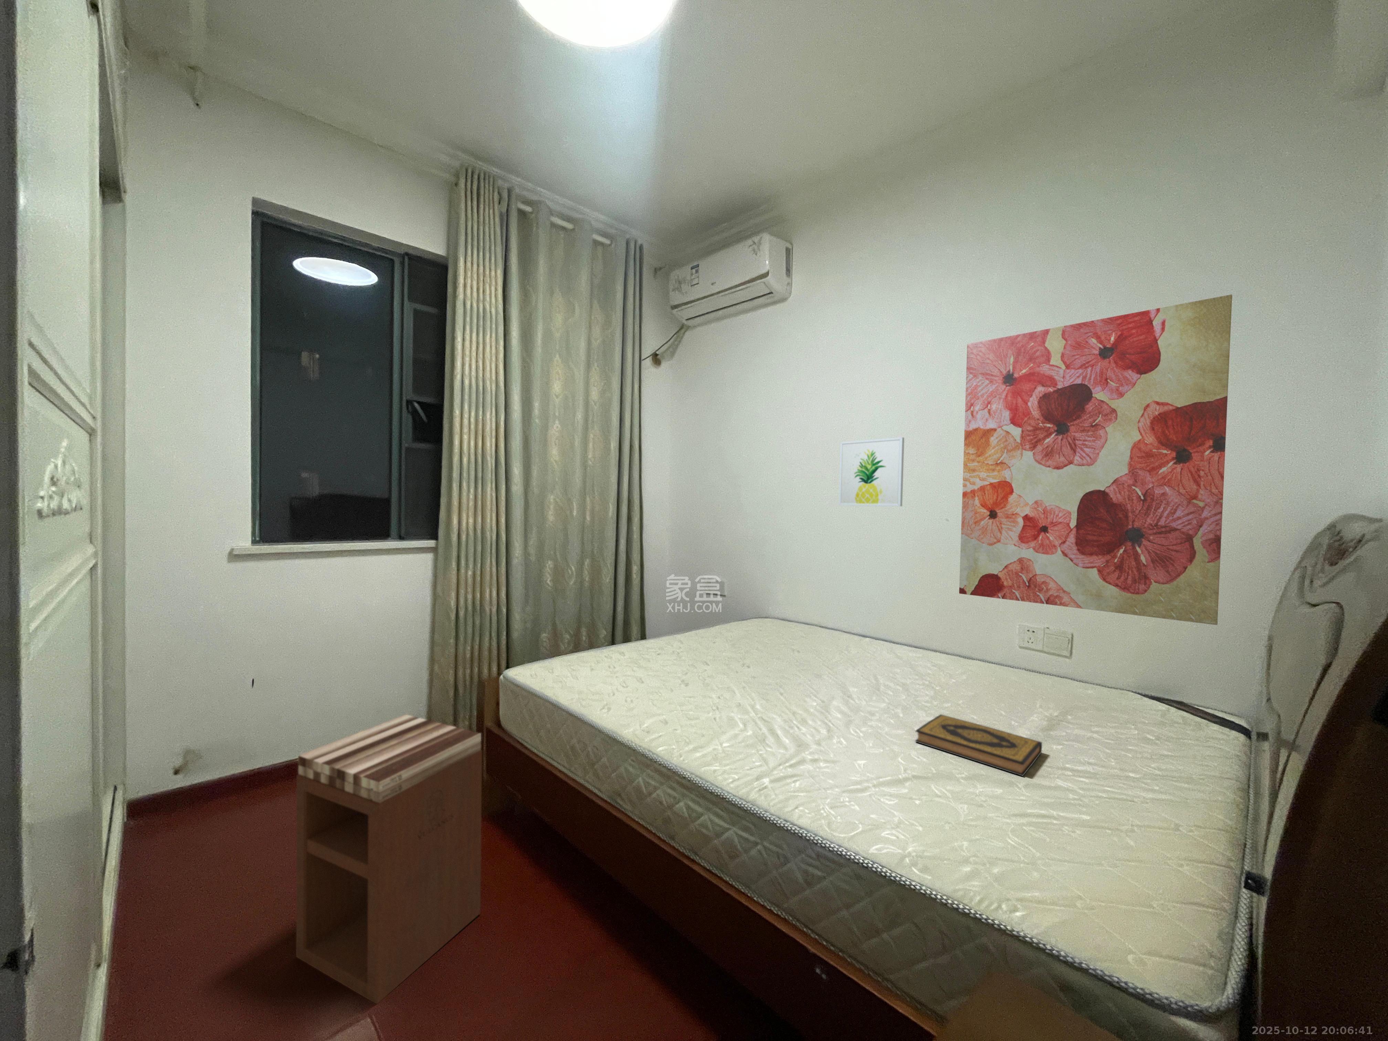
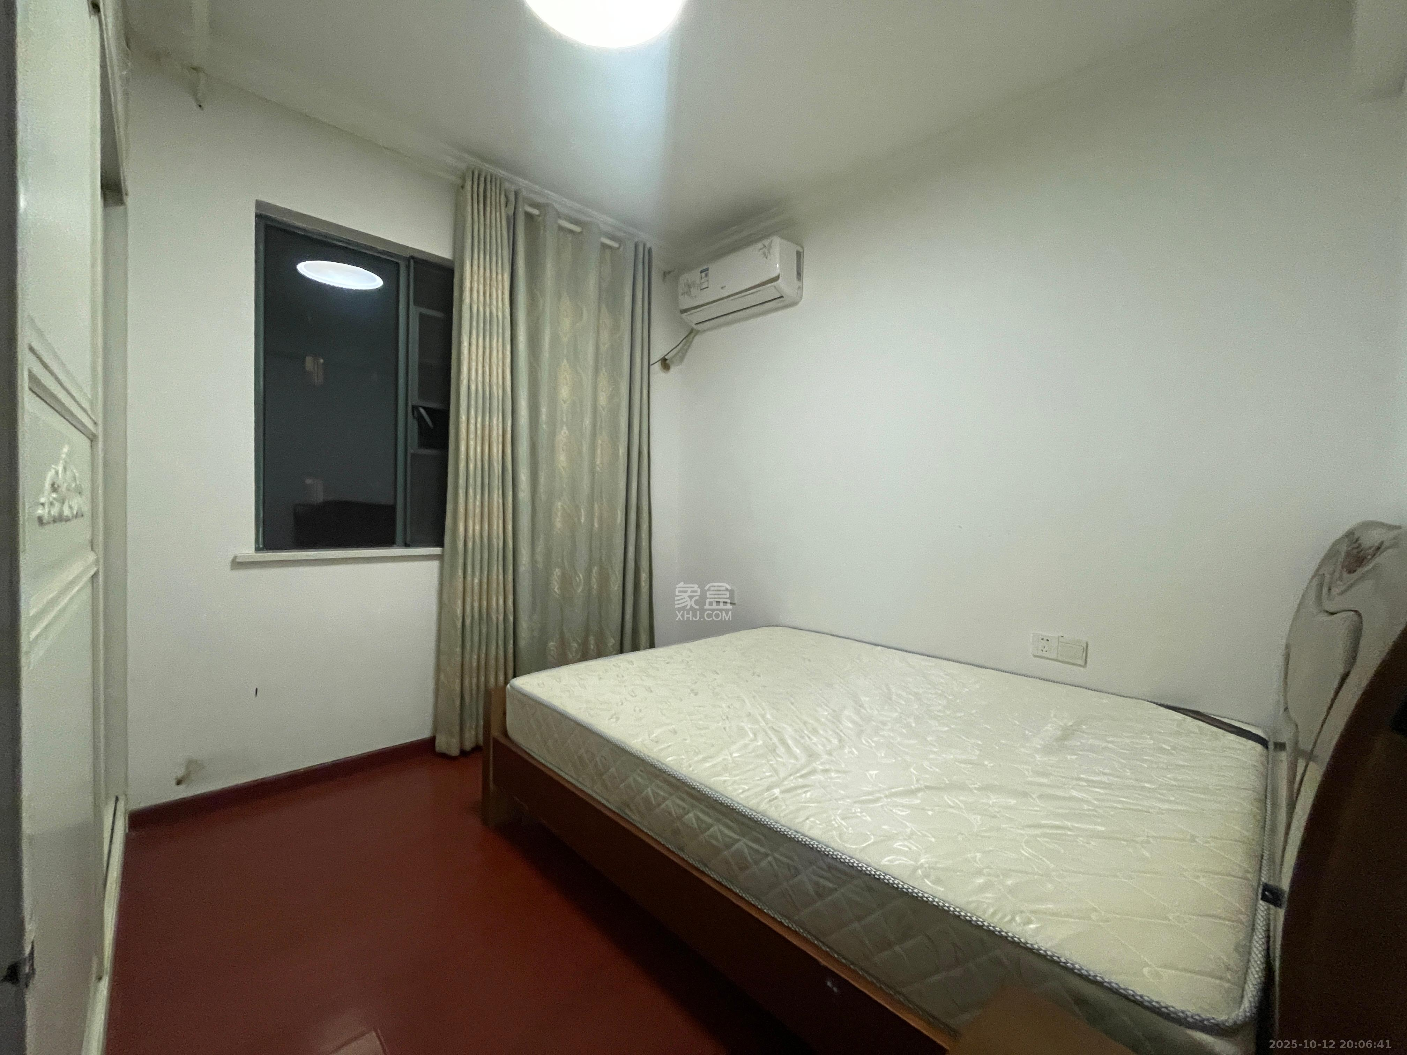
- wall art (1077, 466)
- hardback book (977, 741)
- wall art (870, 472)
- nightstand (393, 839)
